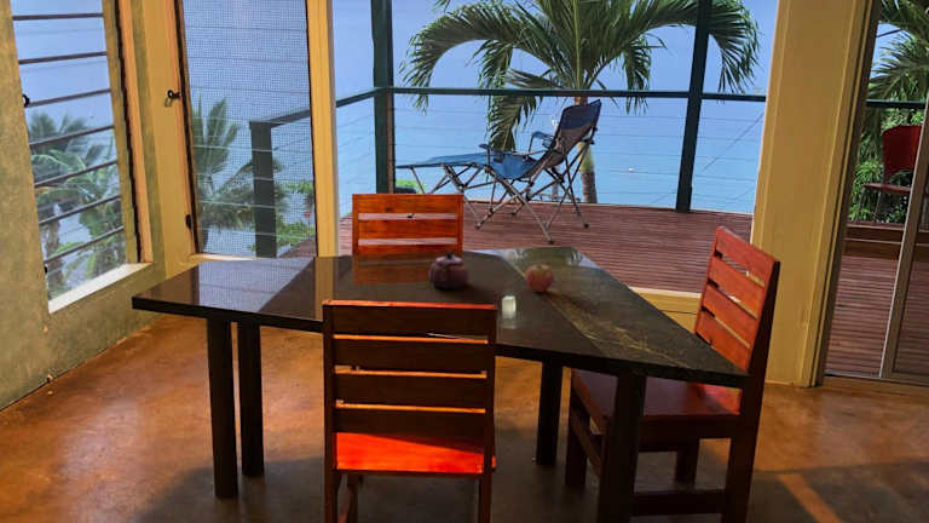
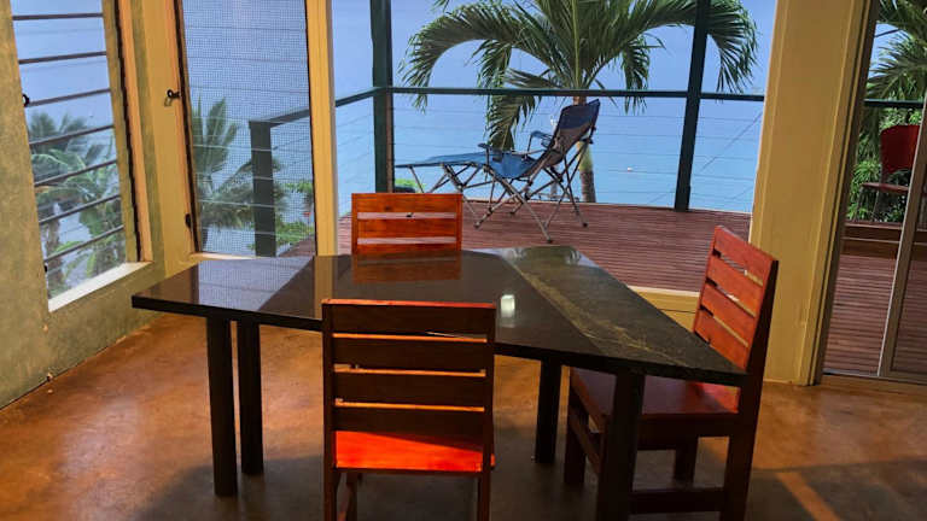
- fruit (539, 277)
- teapot (448, 268)
